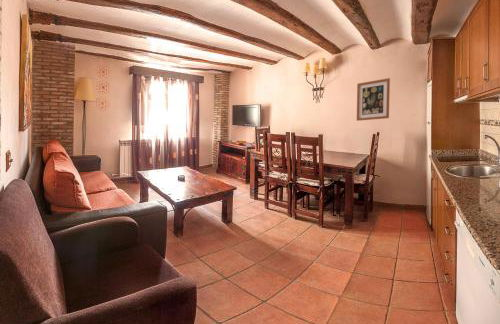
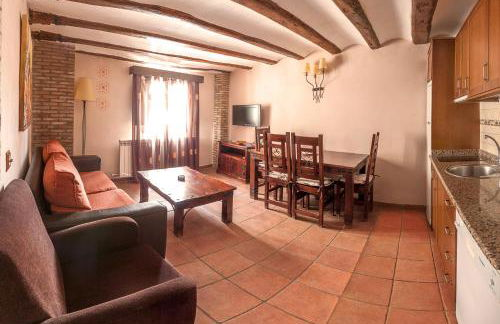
- wall art (372, 100)
